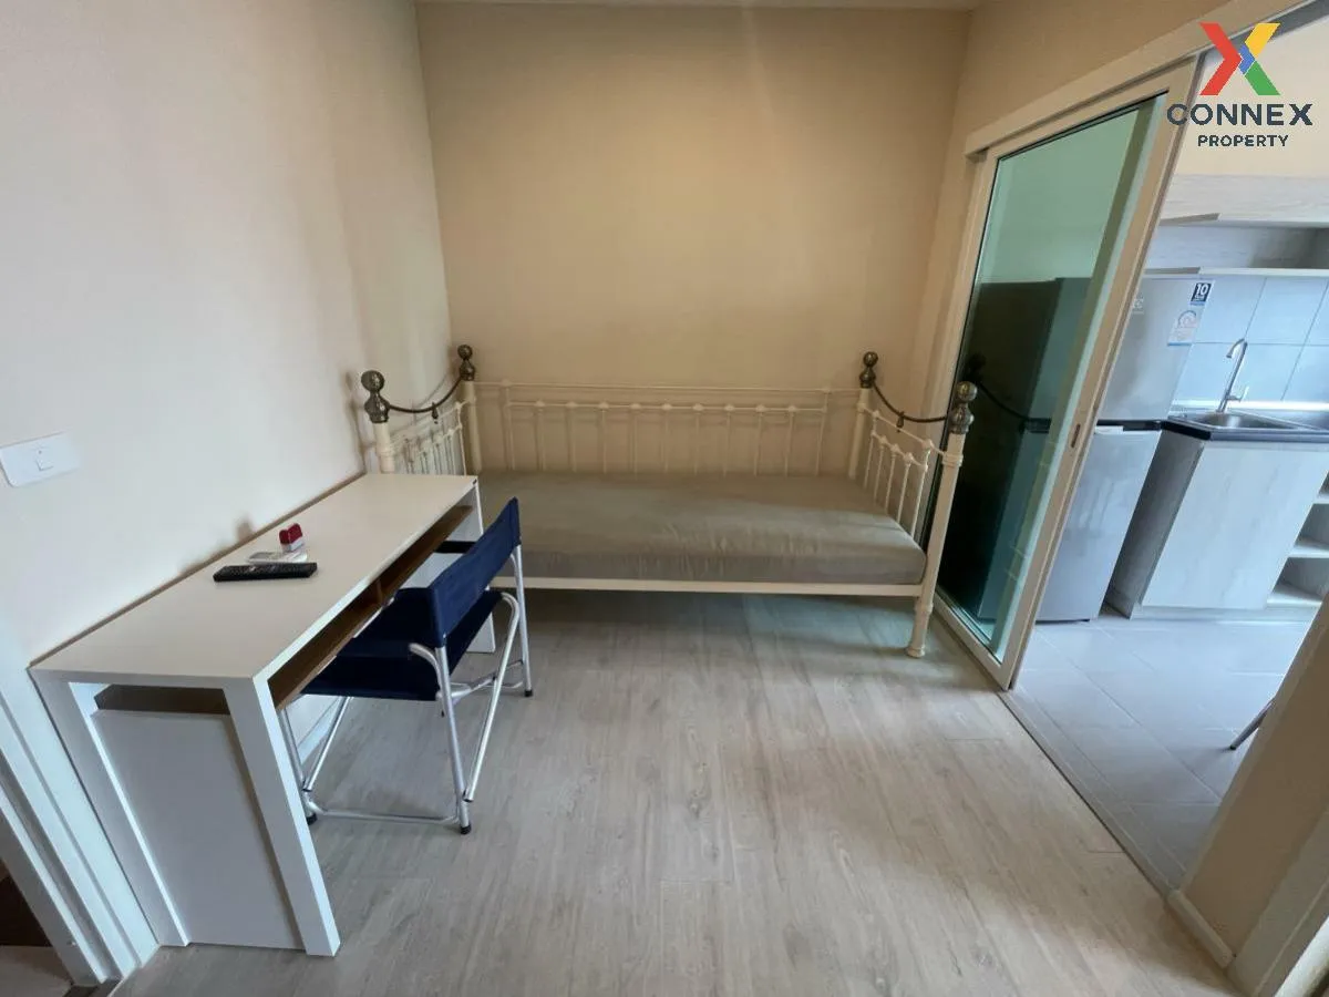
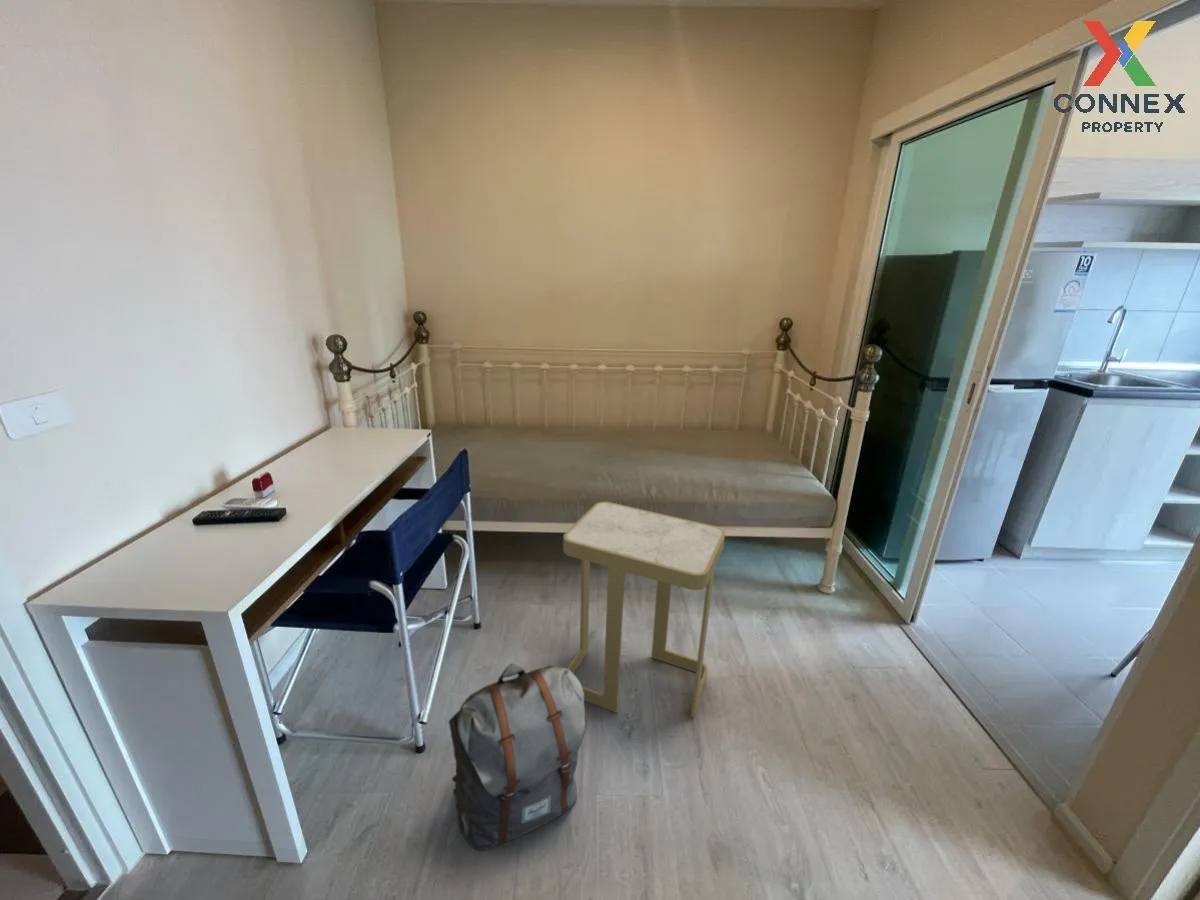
+ backpack (515, 740)
+ side table (654, 617)
